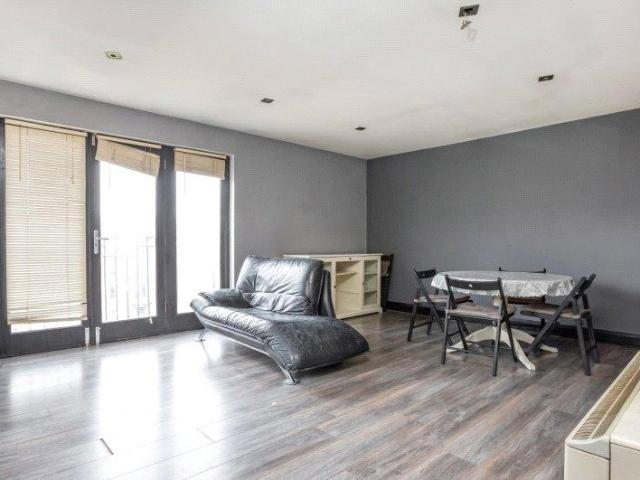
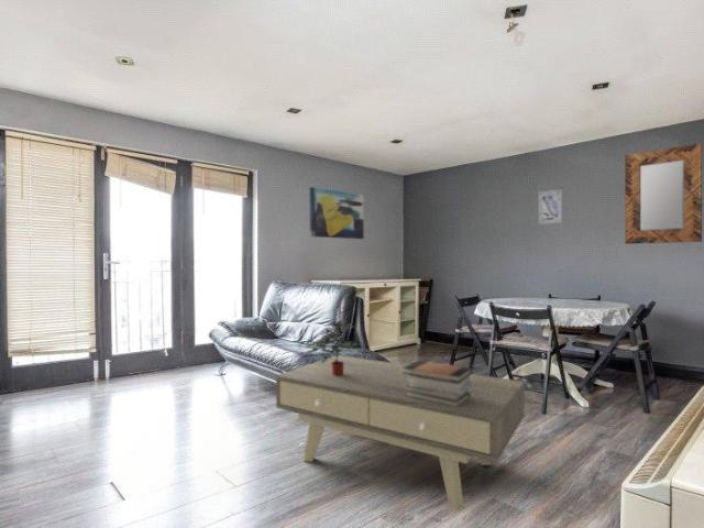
+ wall art (338, 215)
+ coffee table (395, 420)
+ wall art (550, 207)
+ home mirror (661, 196)
+ potted plant (330, 346)
+ book stack (438, 382)
